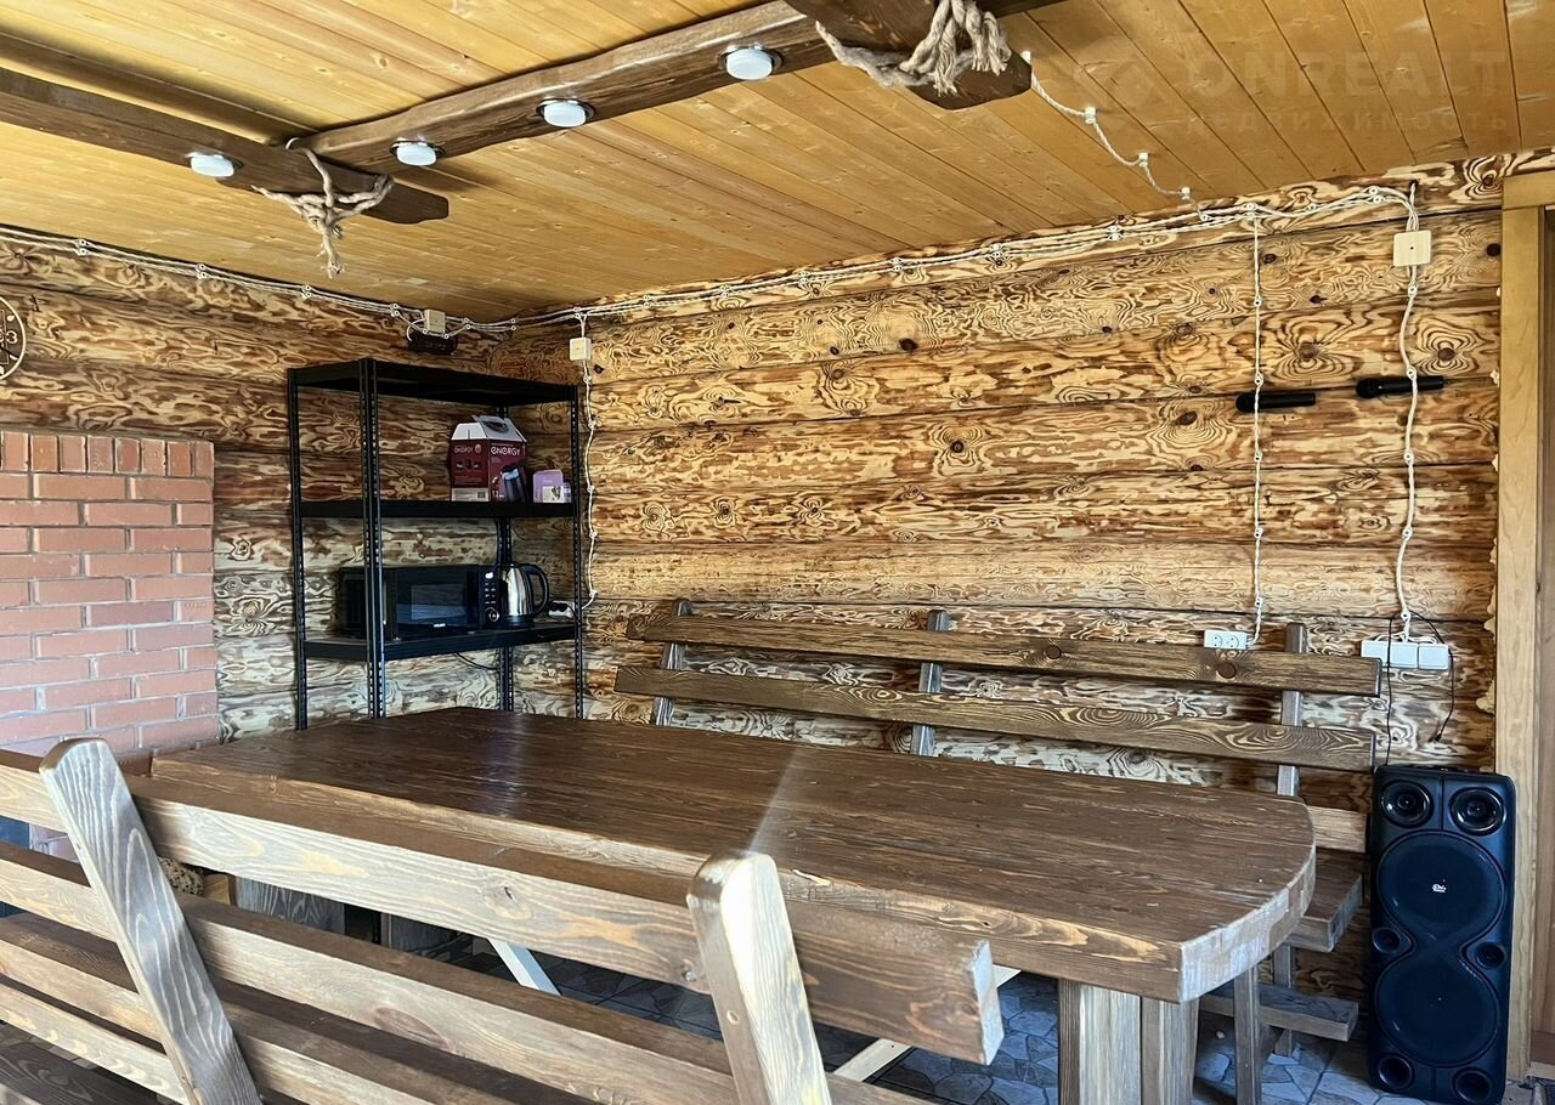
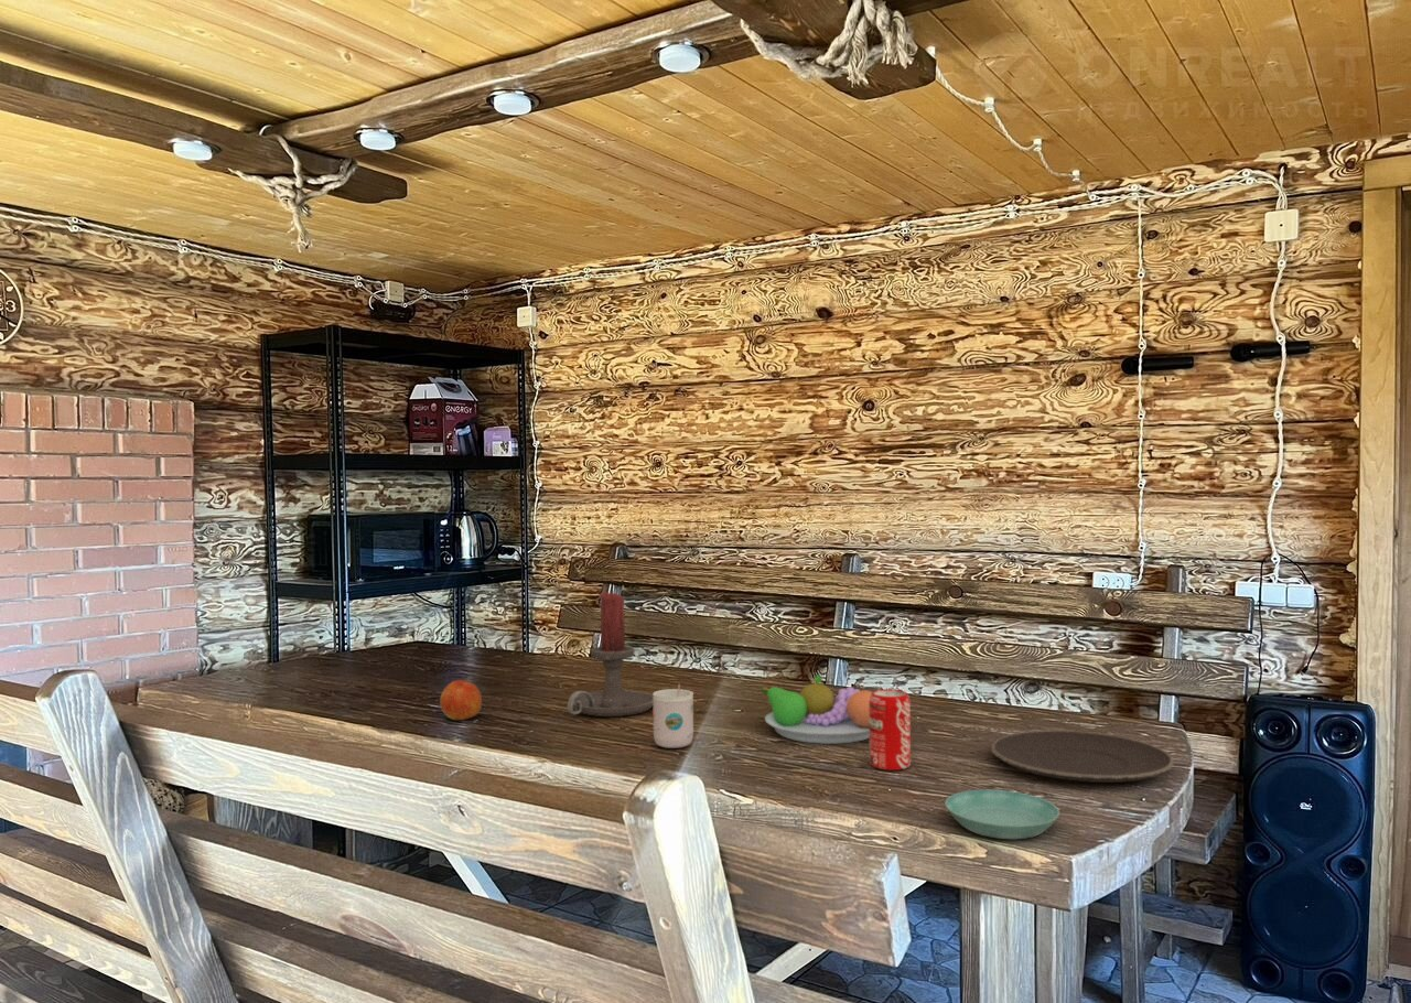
+ apple (461, 699)
+ fruit bowl (821, 705)
+ candle holder (604, 651)
+ saucer (1001, 816)
+ beverage can (890, 729)
+ plate (1079, 757)
+ mug (671, 711)
